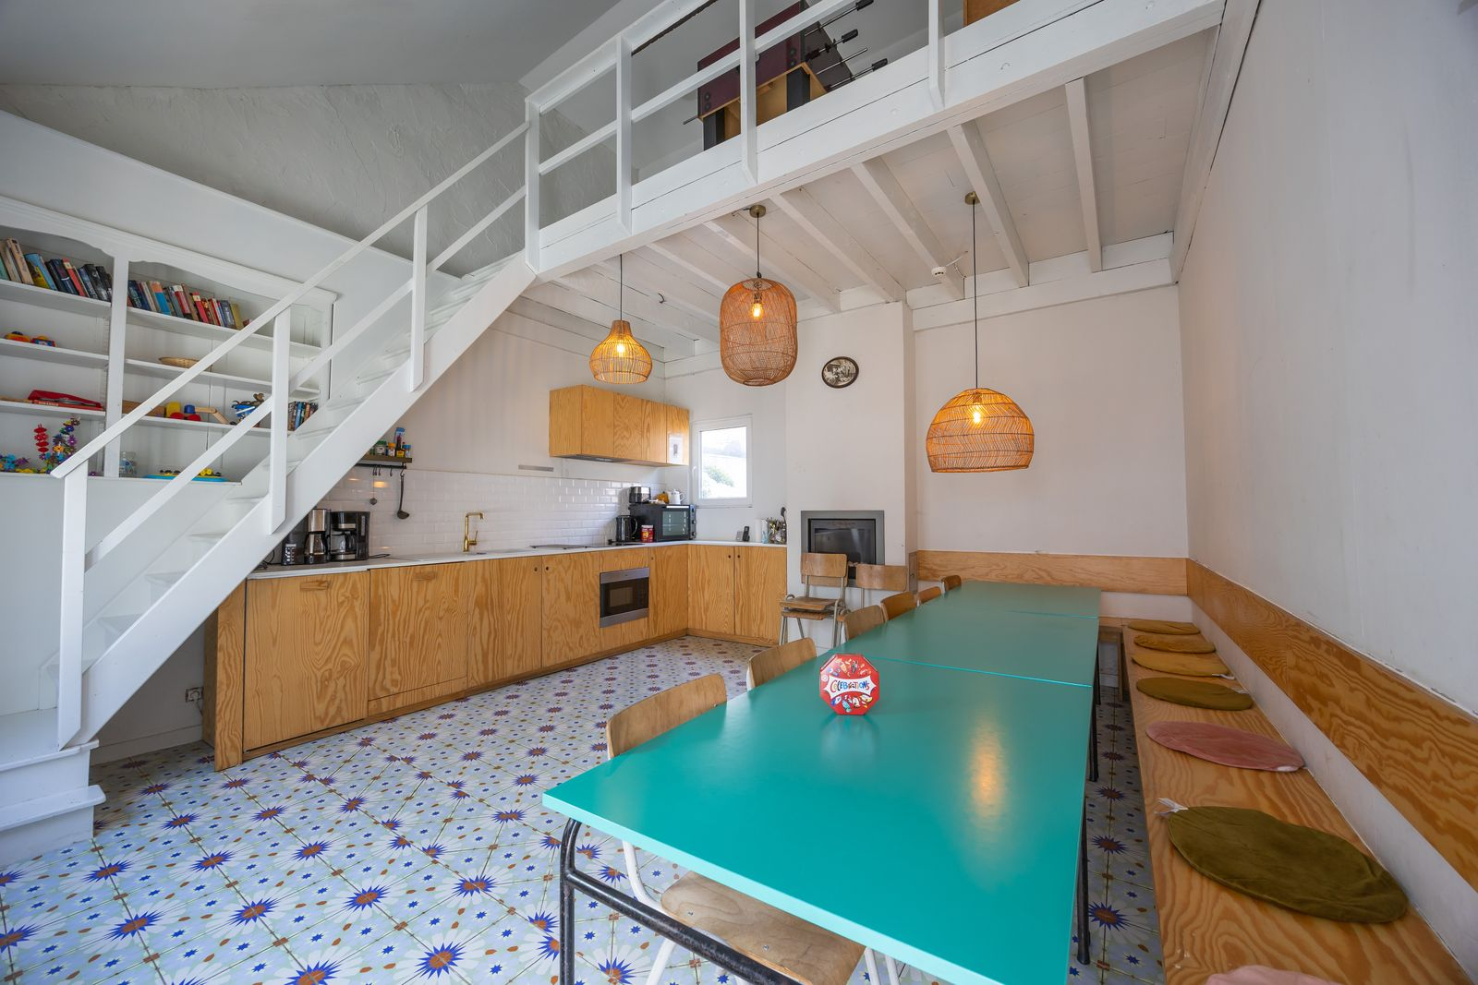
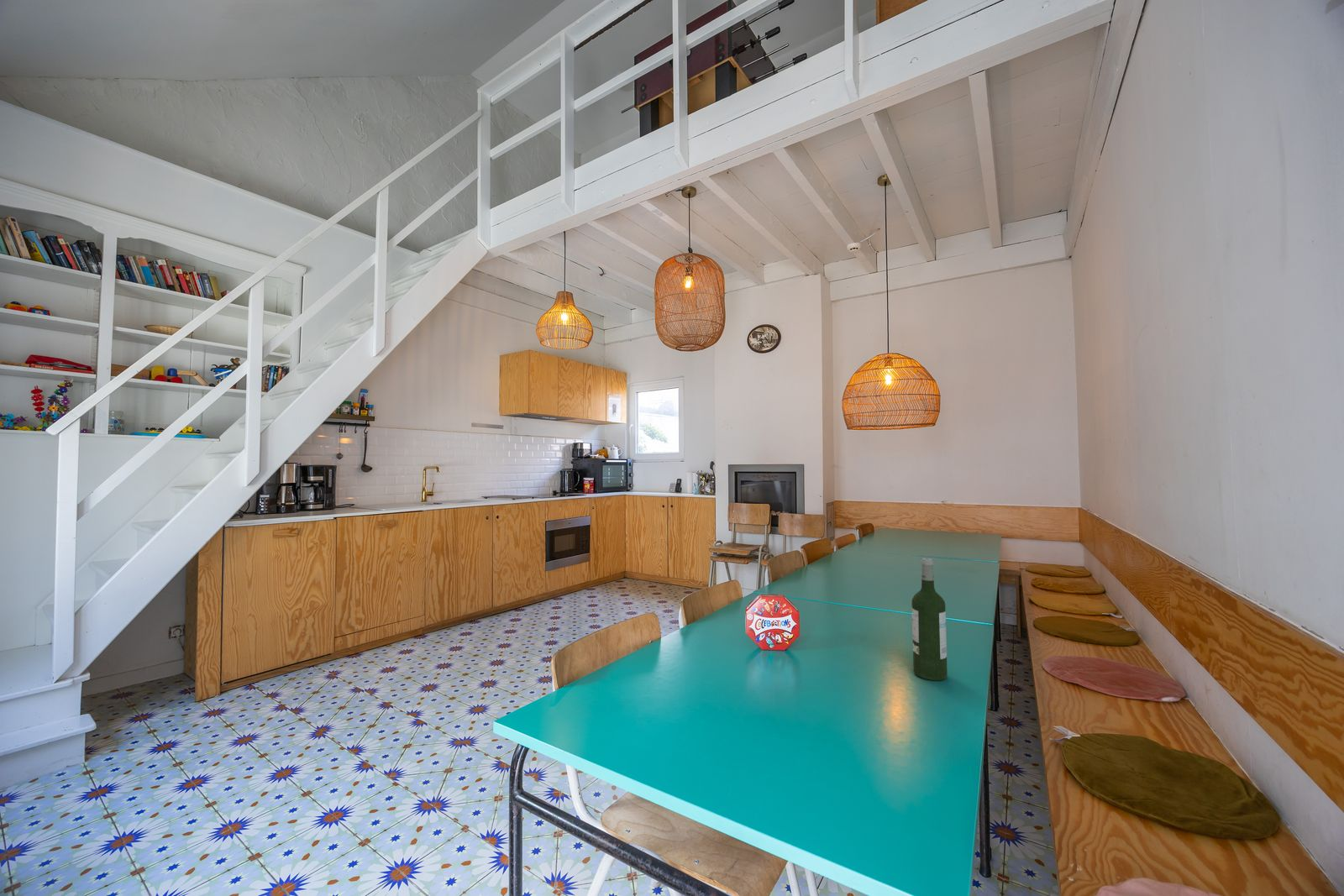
+ wine bottle (928, 616)
